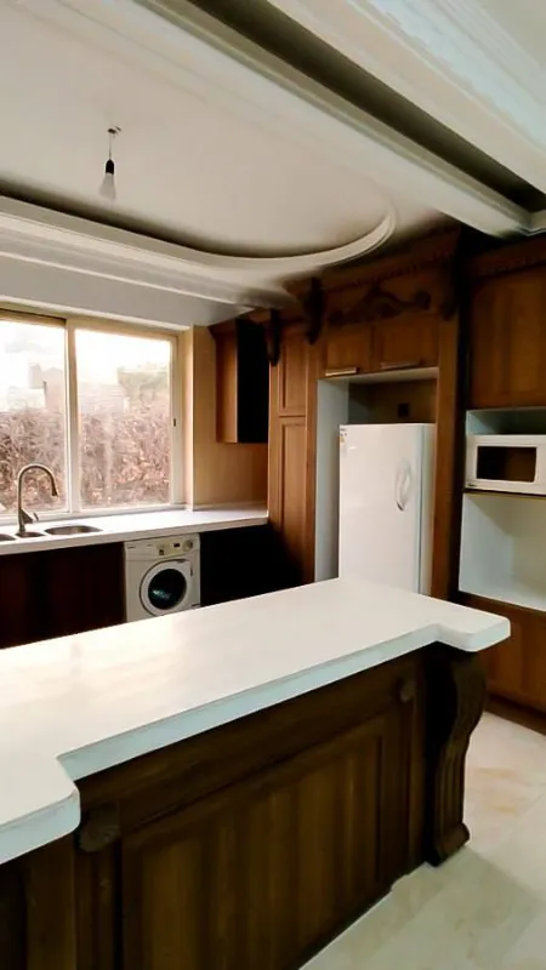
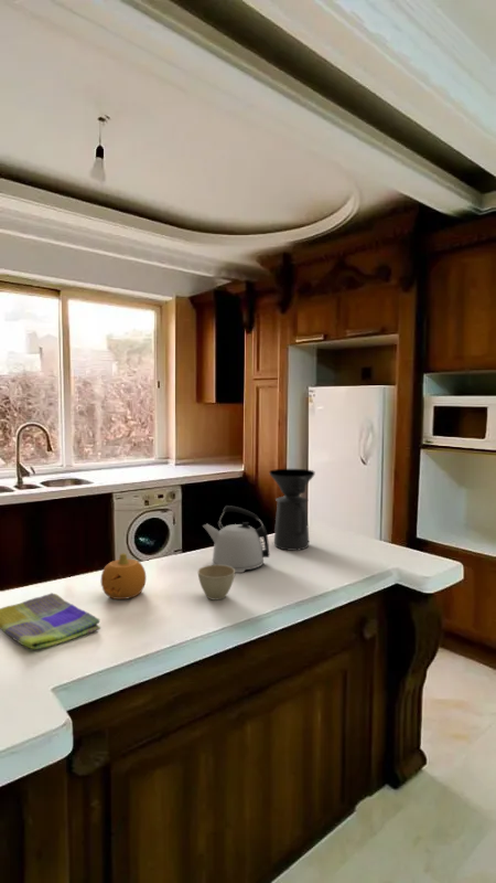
+ dish towel (44, 618)
+ coffee maker (291, 509)
+ kettle (236, 534)
+ flower pot (216, 583)
+ fruit (123, 574)
